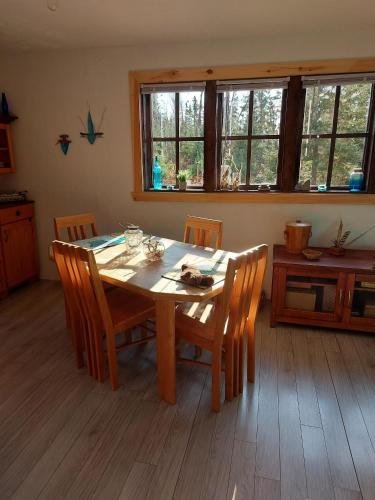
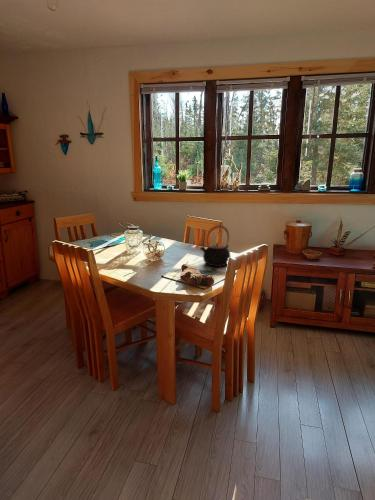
+ teapot (214, 245)
